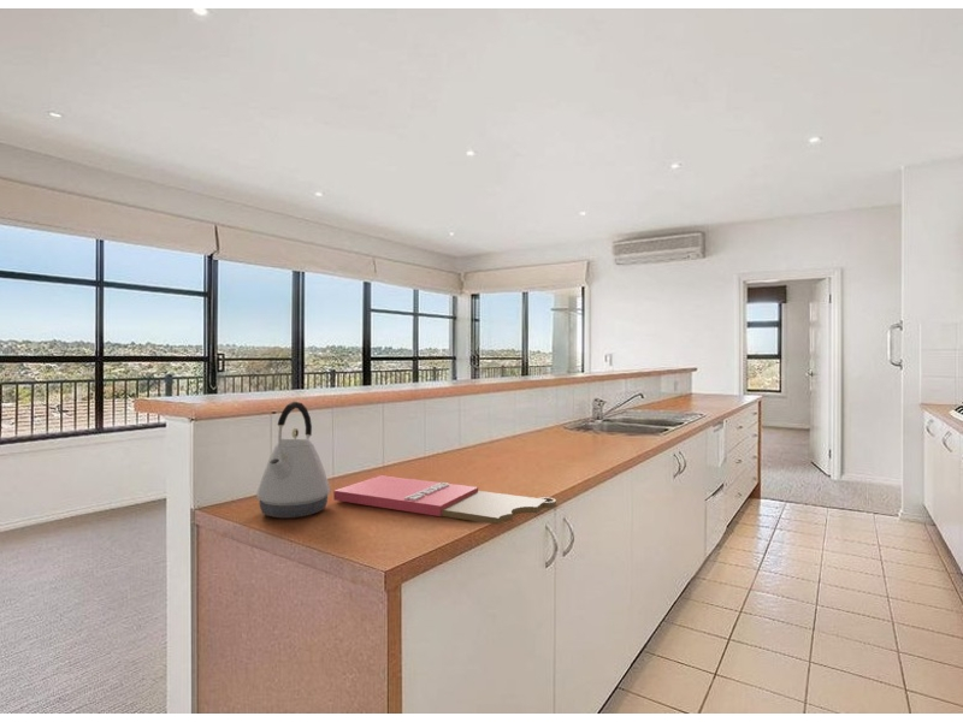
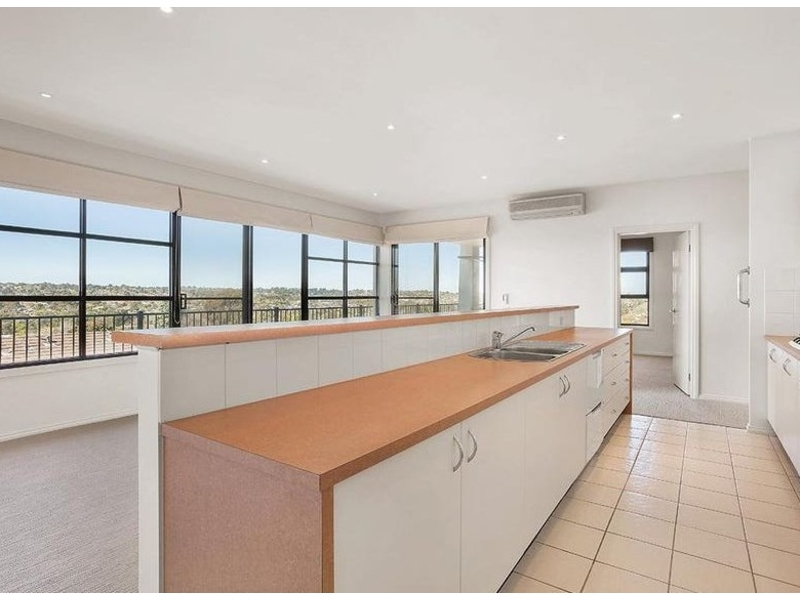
- cutting board (444, 496)
- kettle (293, 456)
